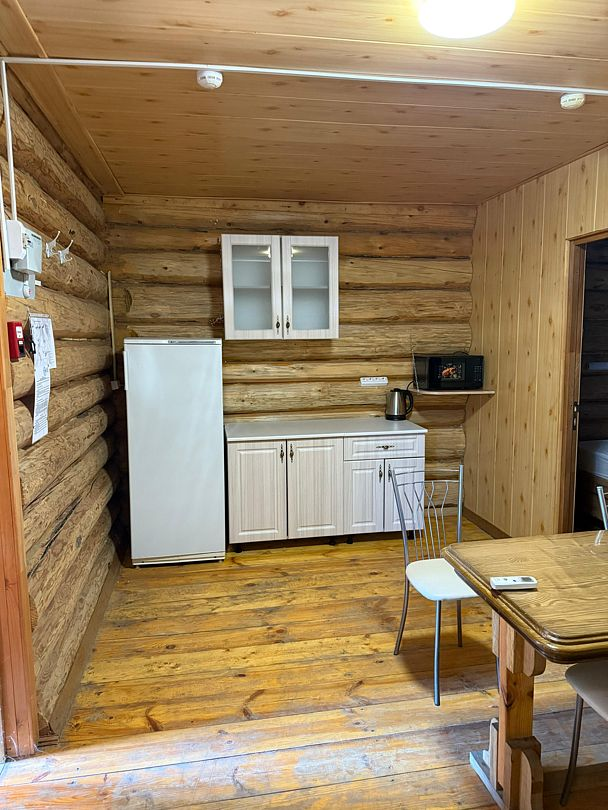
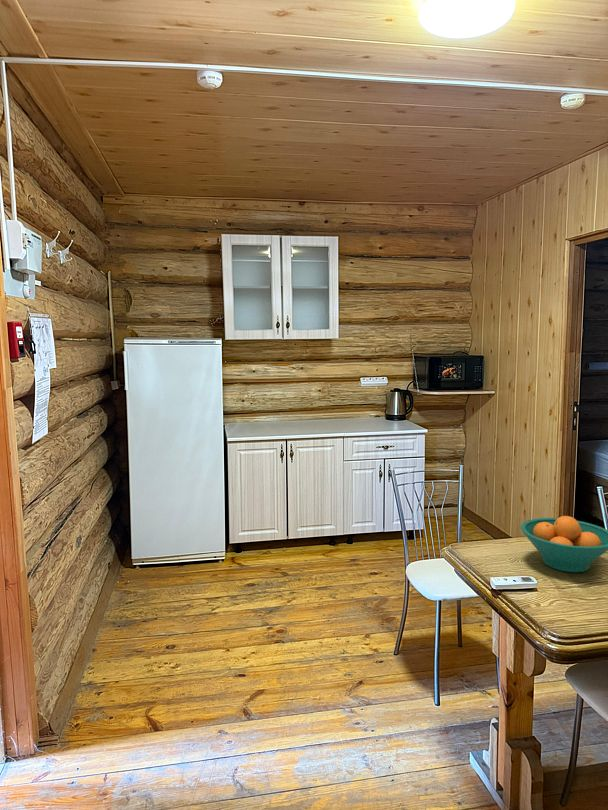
+ fruit bowl (566, 540)
